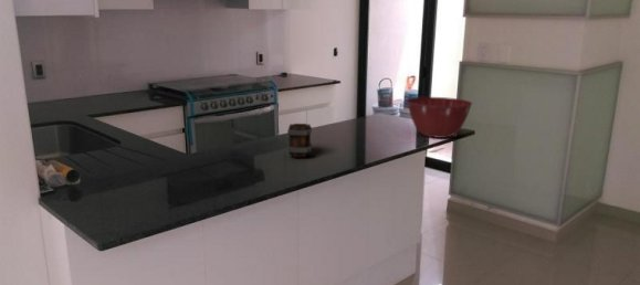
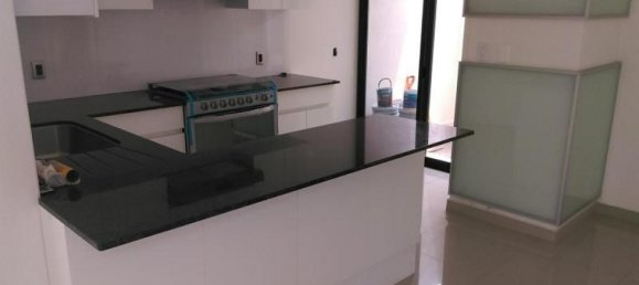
- mixing bowl (438, 117)
- mug (300, 139)
